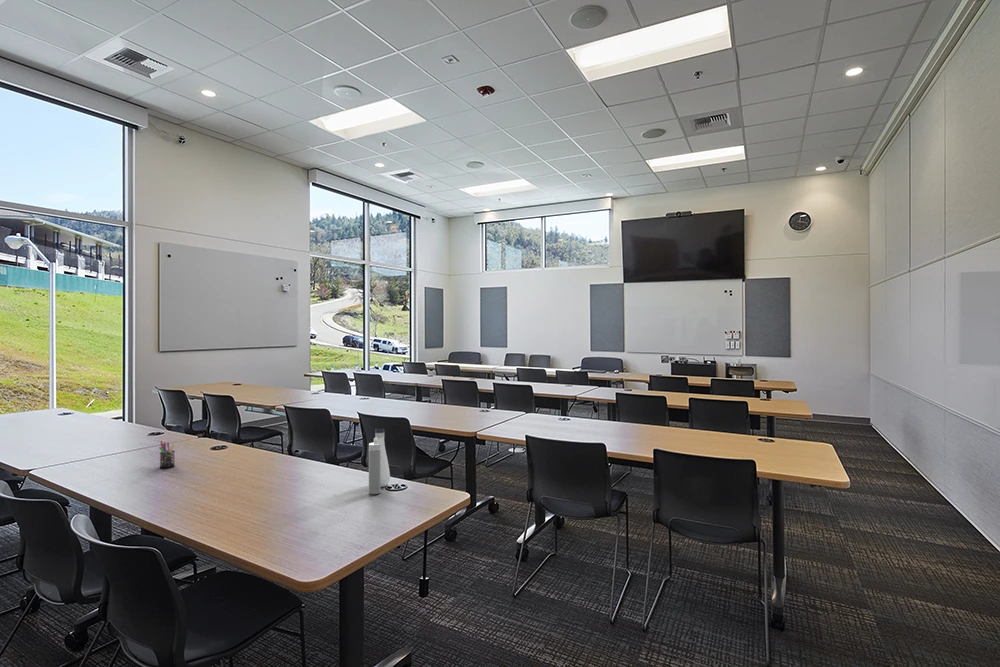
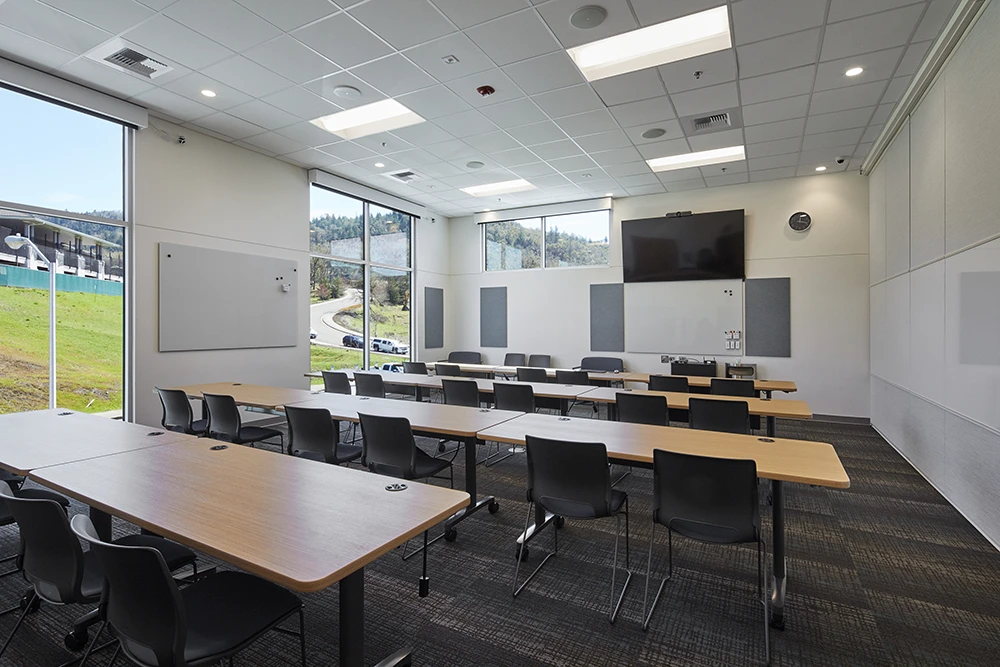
- pen holder (165, 454)
- water bottle (378, 458)
